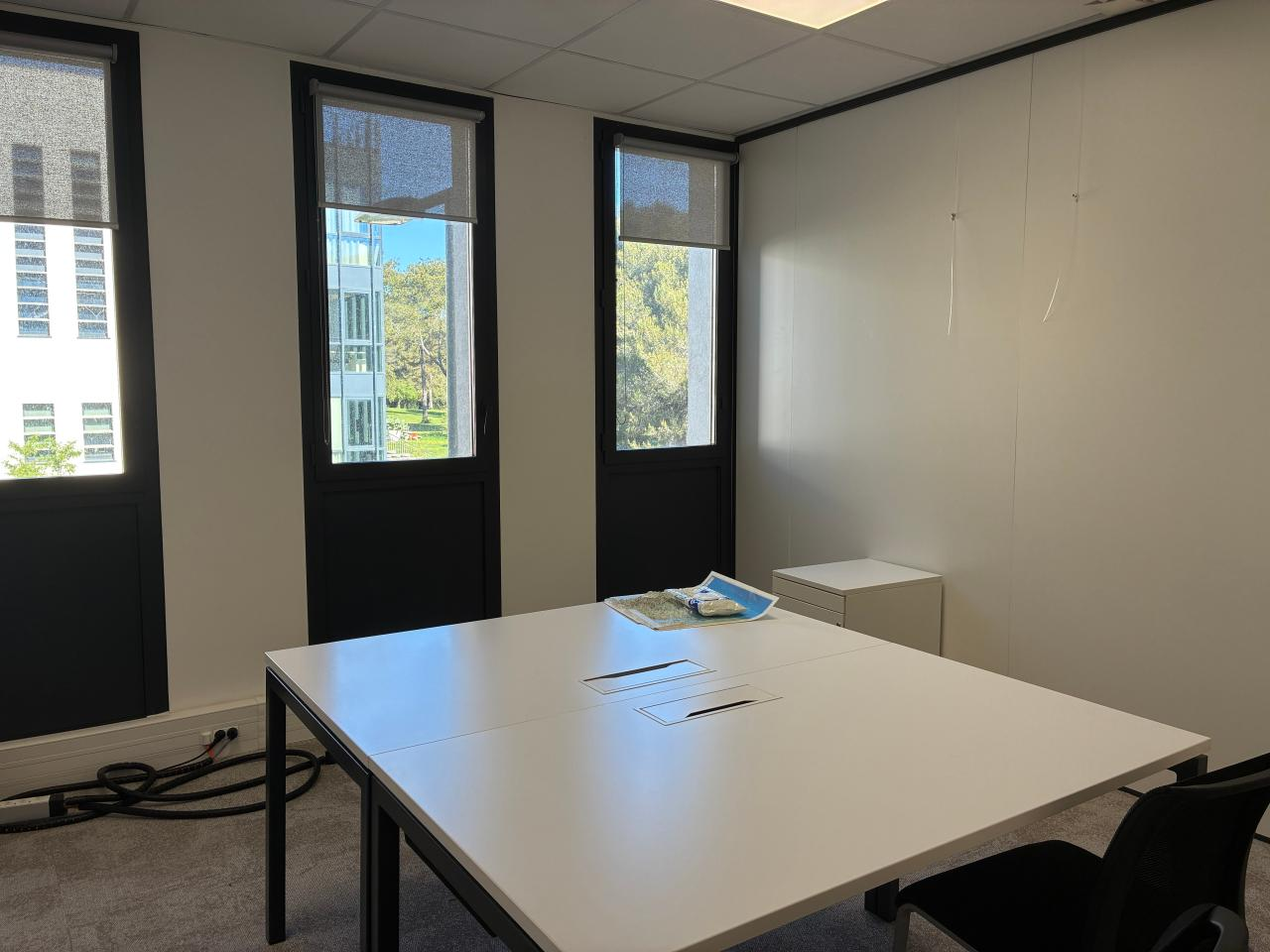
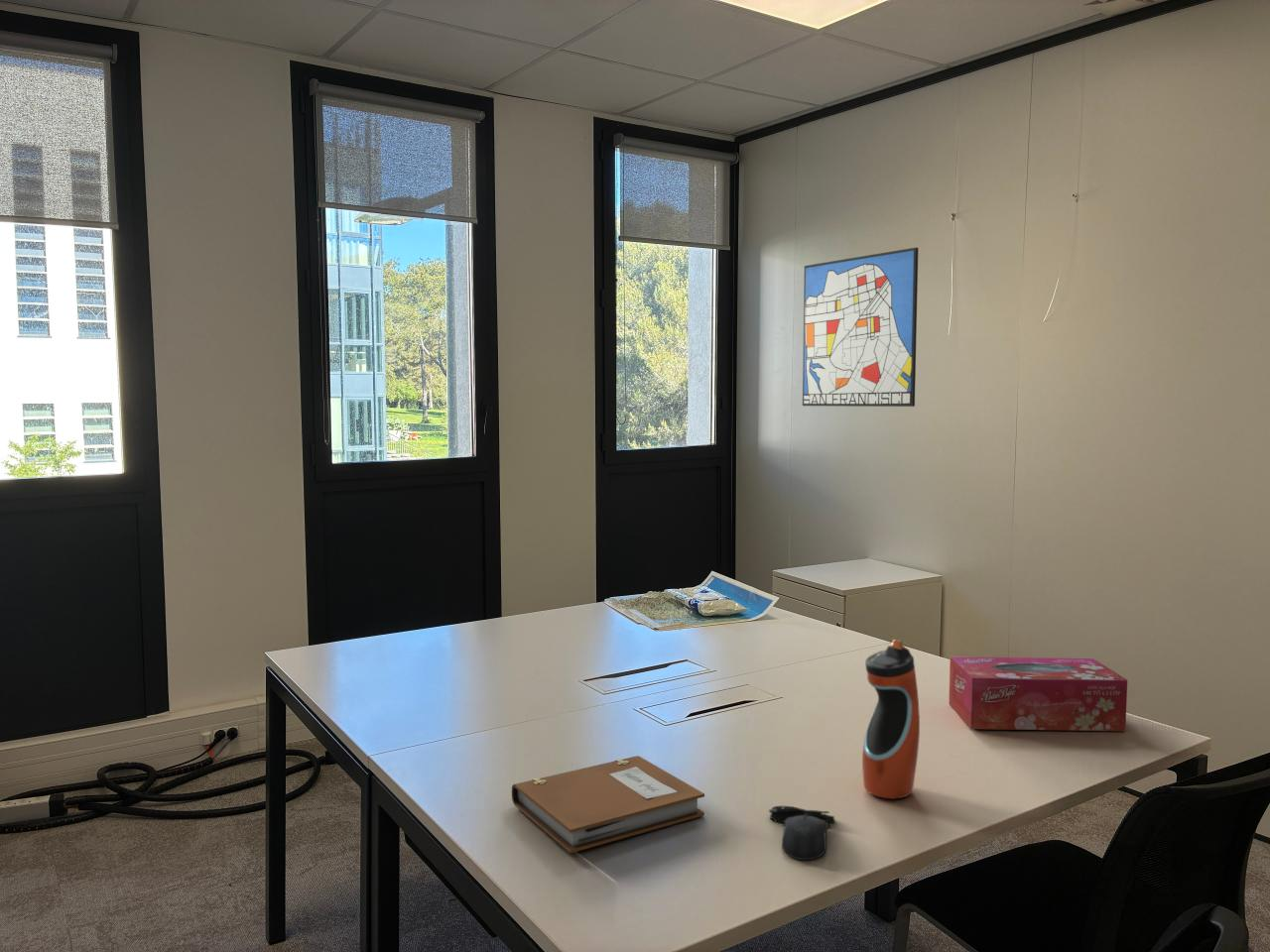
+ water bottle (891, 716)
+ notebook (609, 797)
+ computer mouse (802, 826)
+ tissue box (1034, 692)
+ wall art (855, 331)
